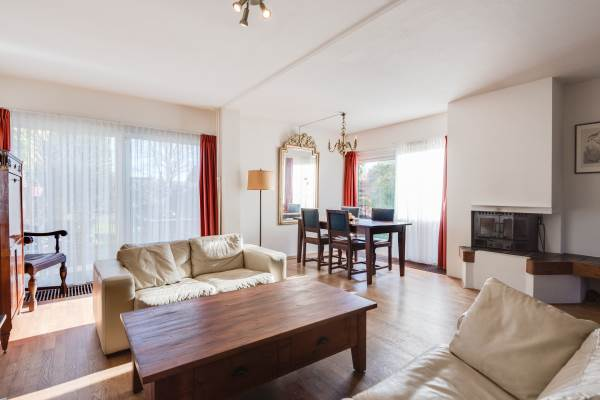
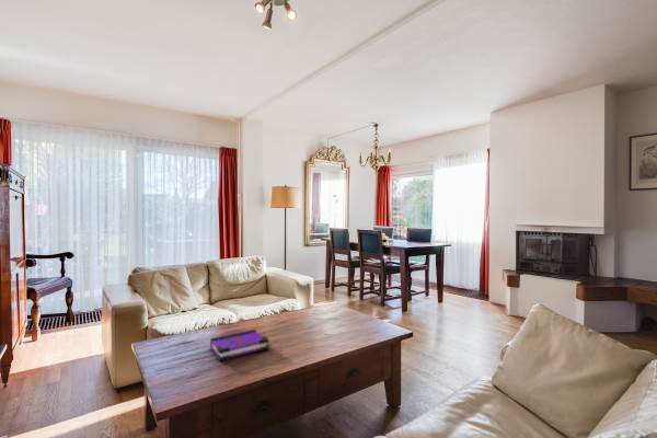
+ board game (242, 343)
